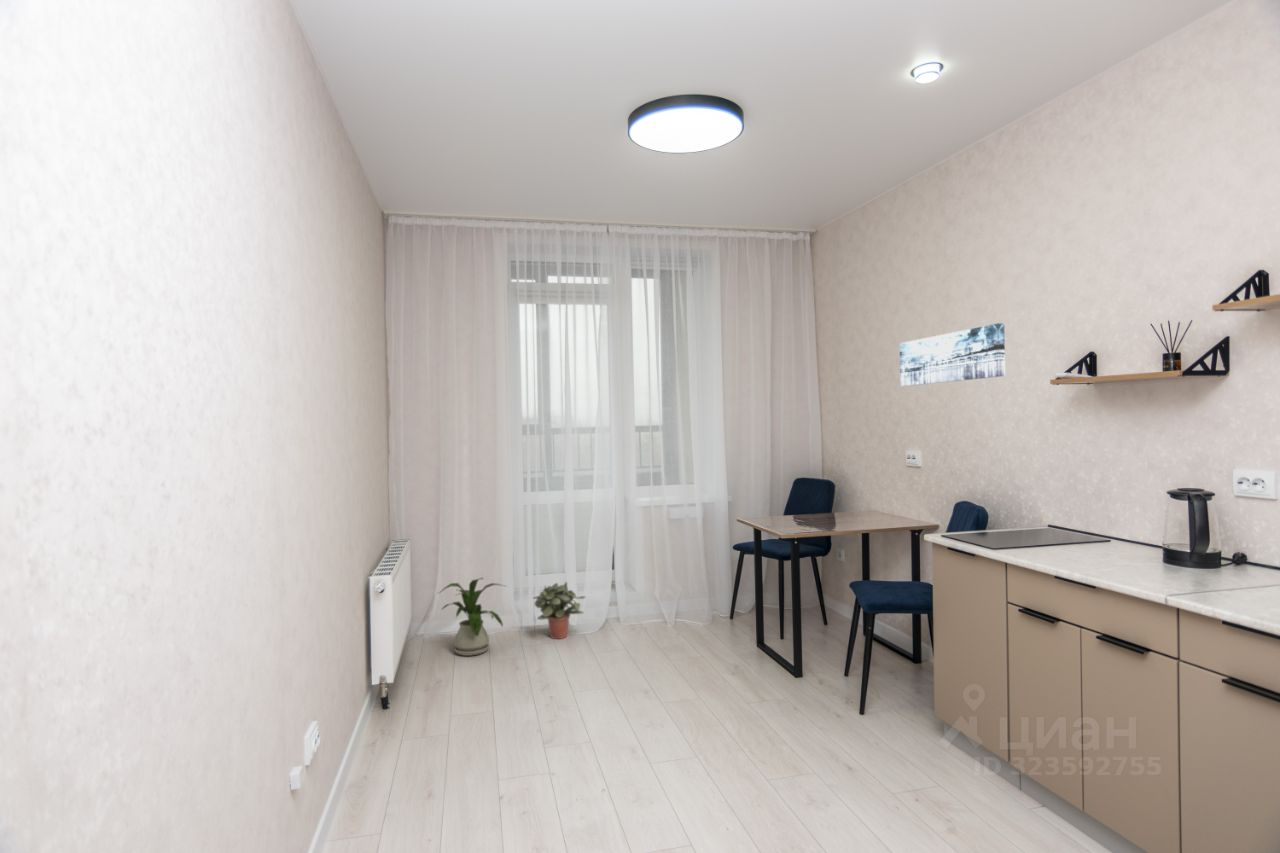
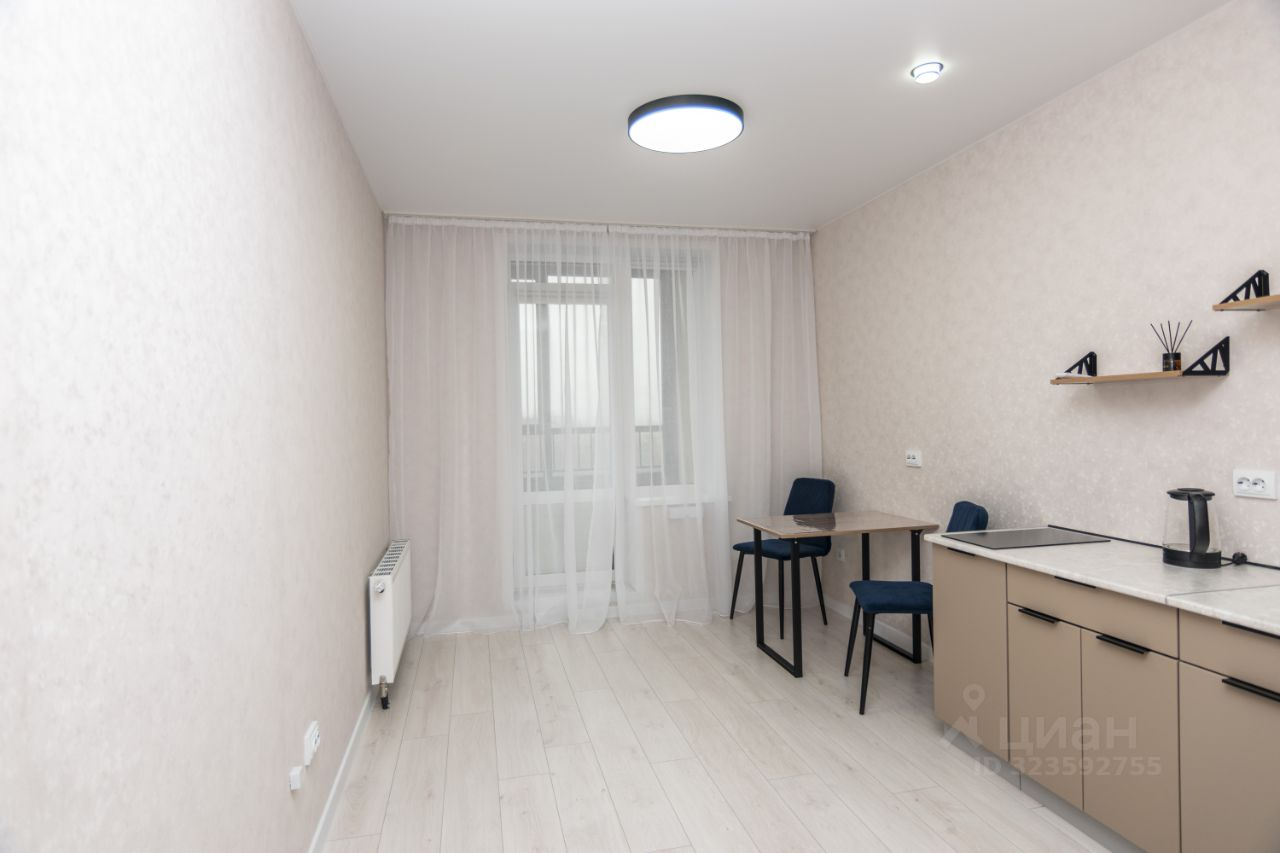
- wall art (947, 358)
- house plant (473, 610)
- potted plant (558, 609)
